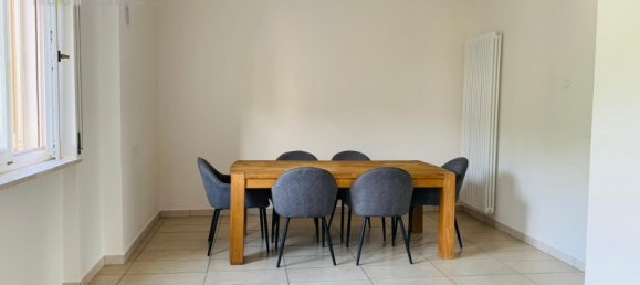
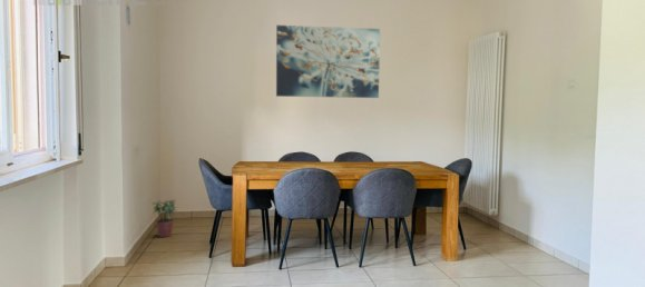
+ potted plant (164, 217)
+ wall art (328, 62)
